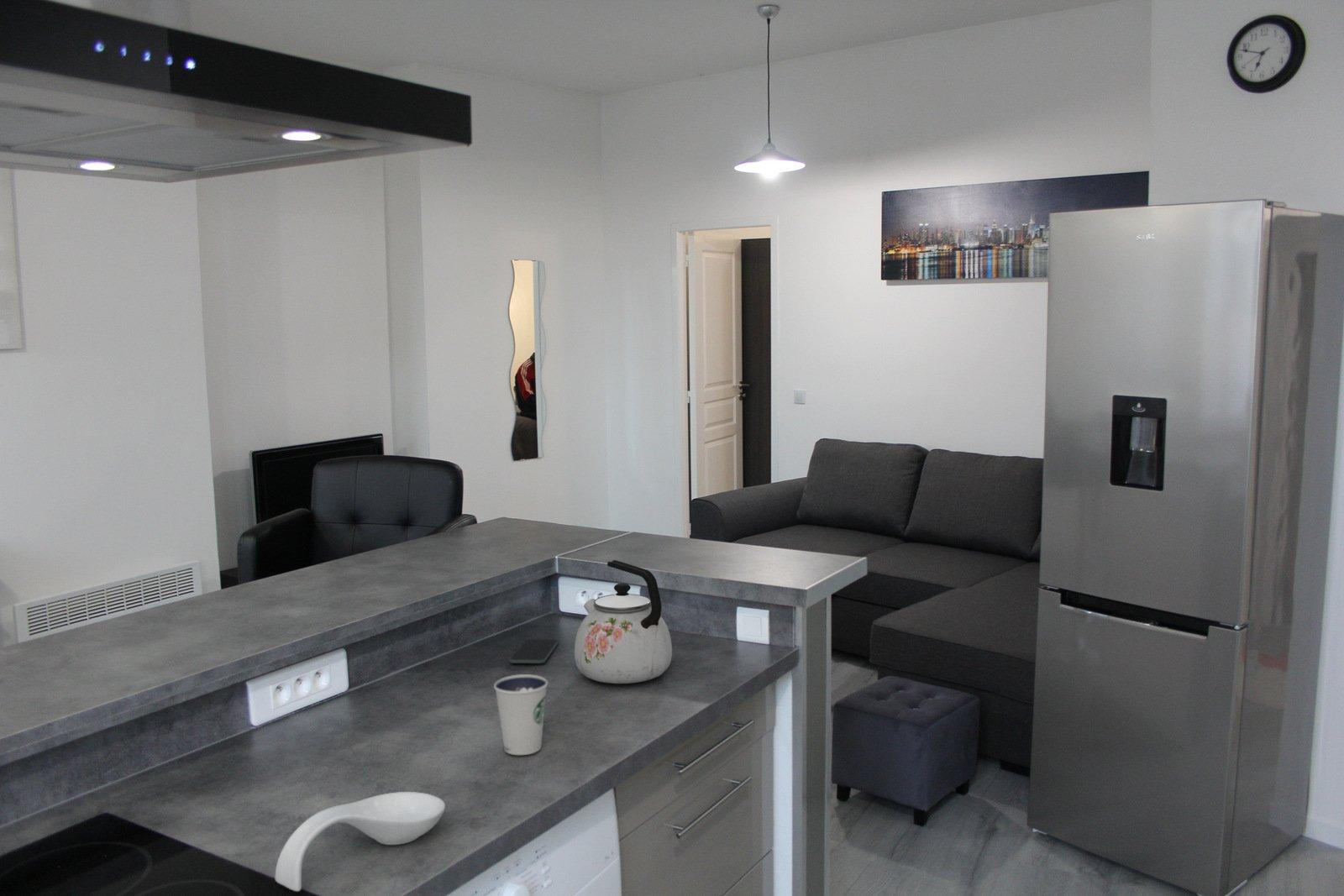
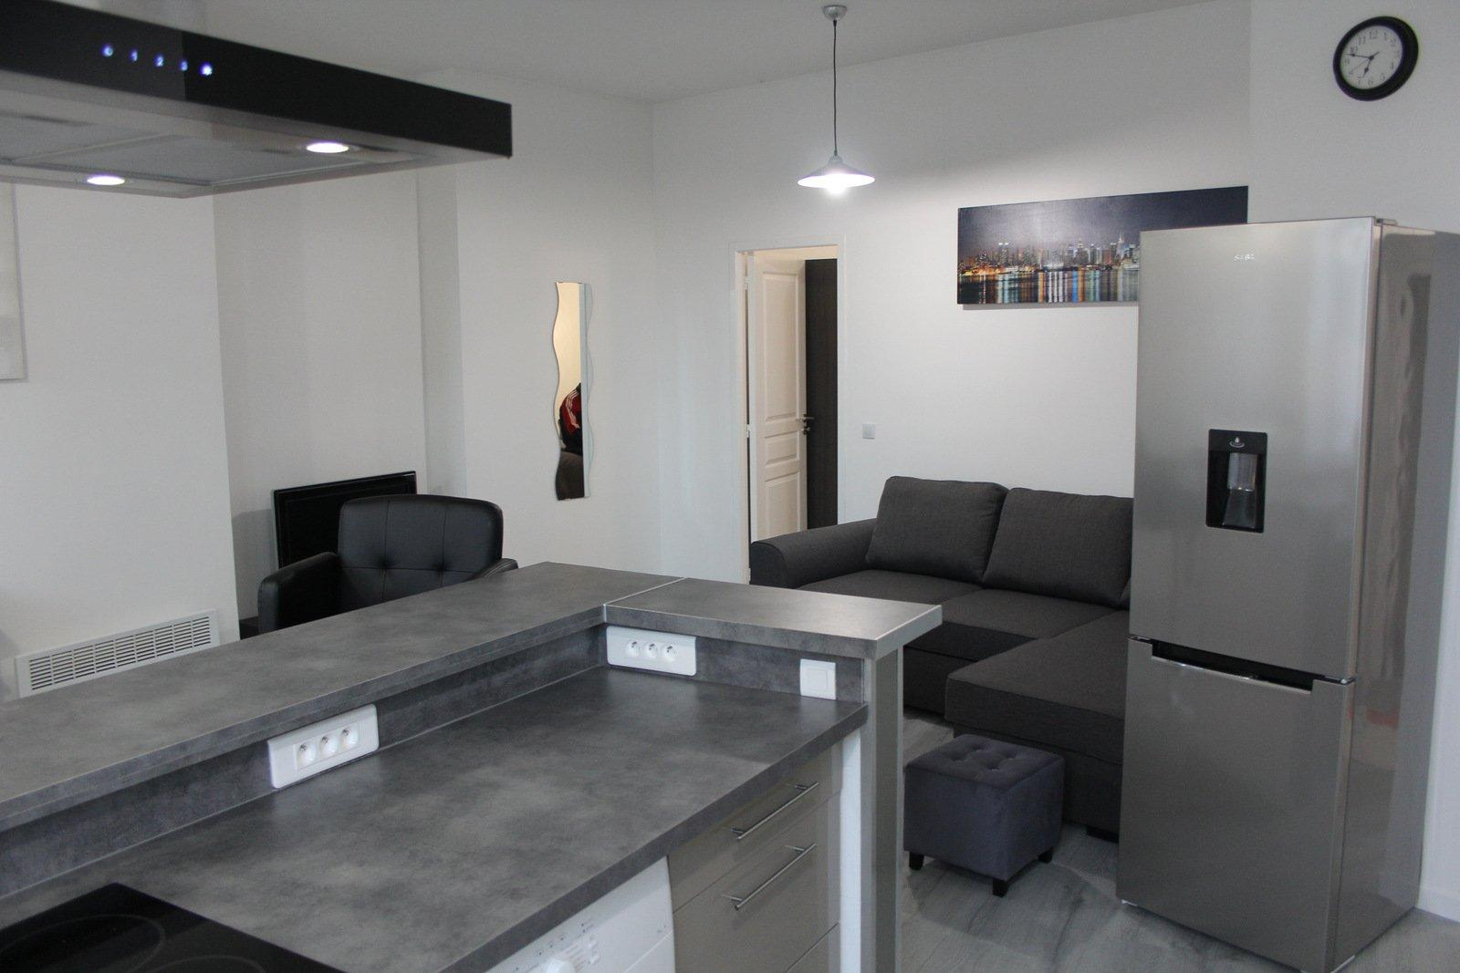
- smartphone (534, 651)
- kettle (622, 618)
- dixie cup (522, 715)
- spoon rest (365, 825)
